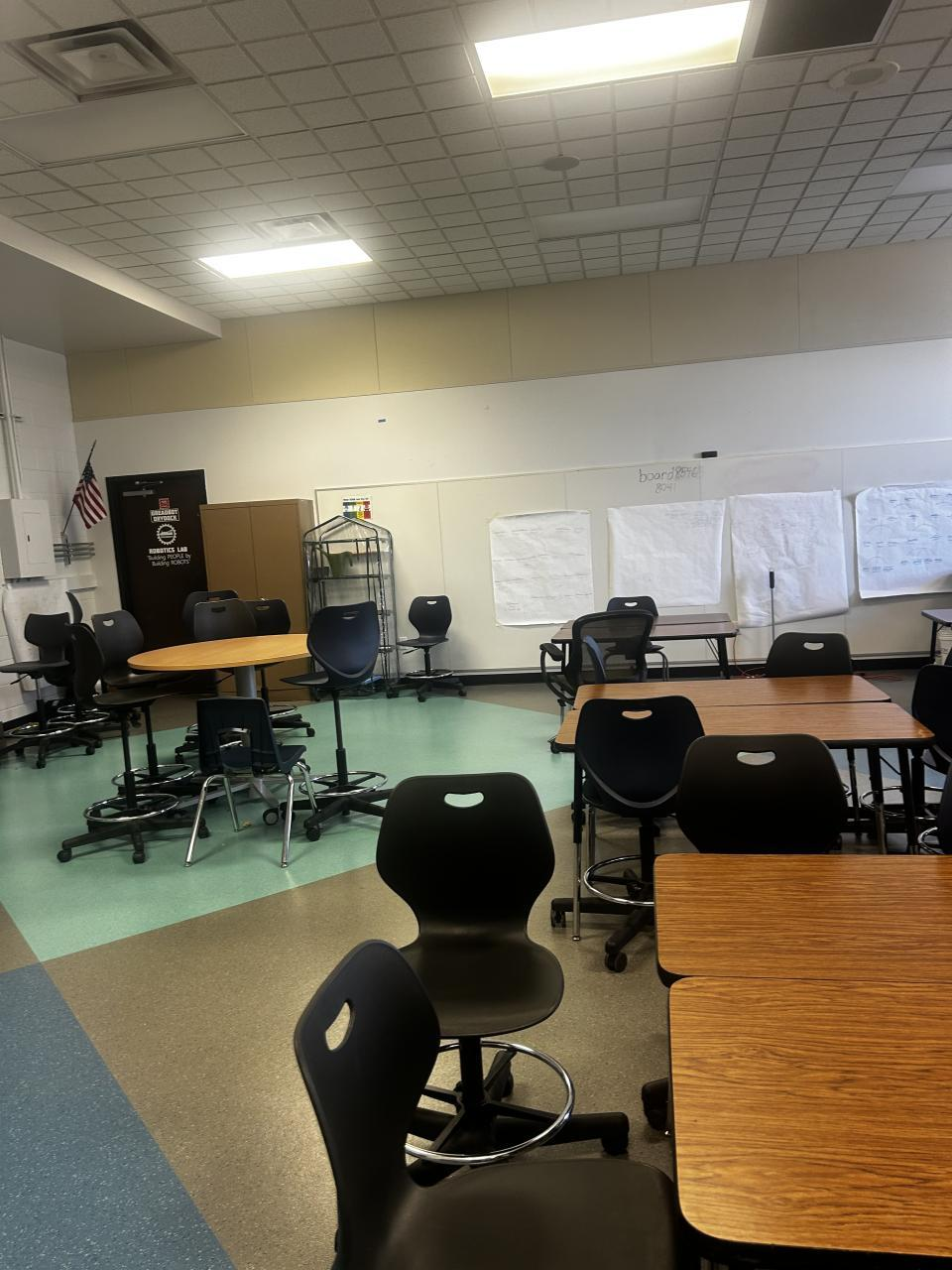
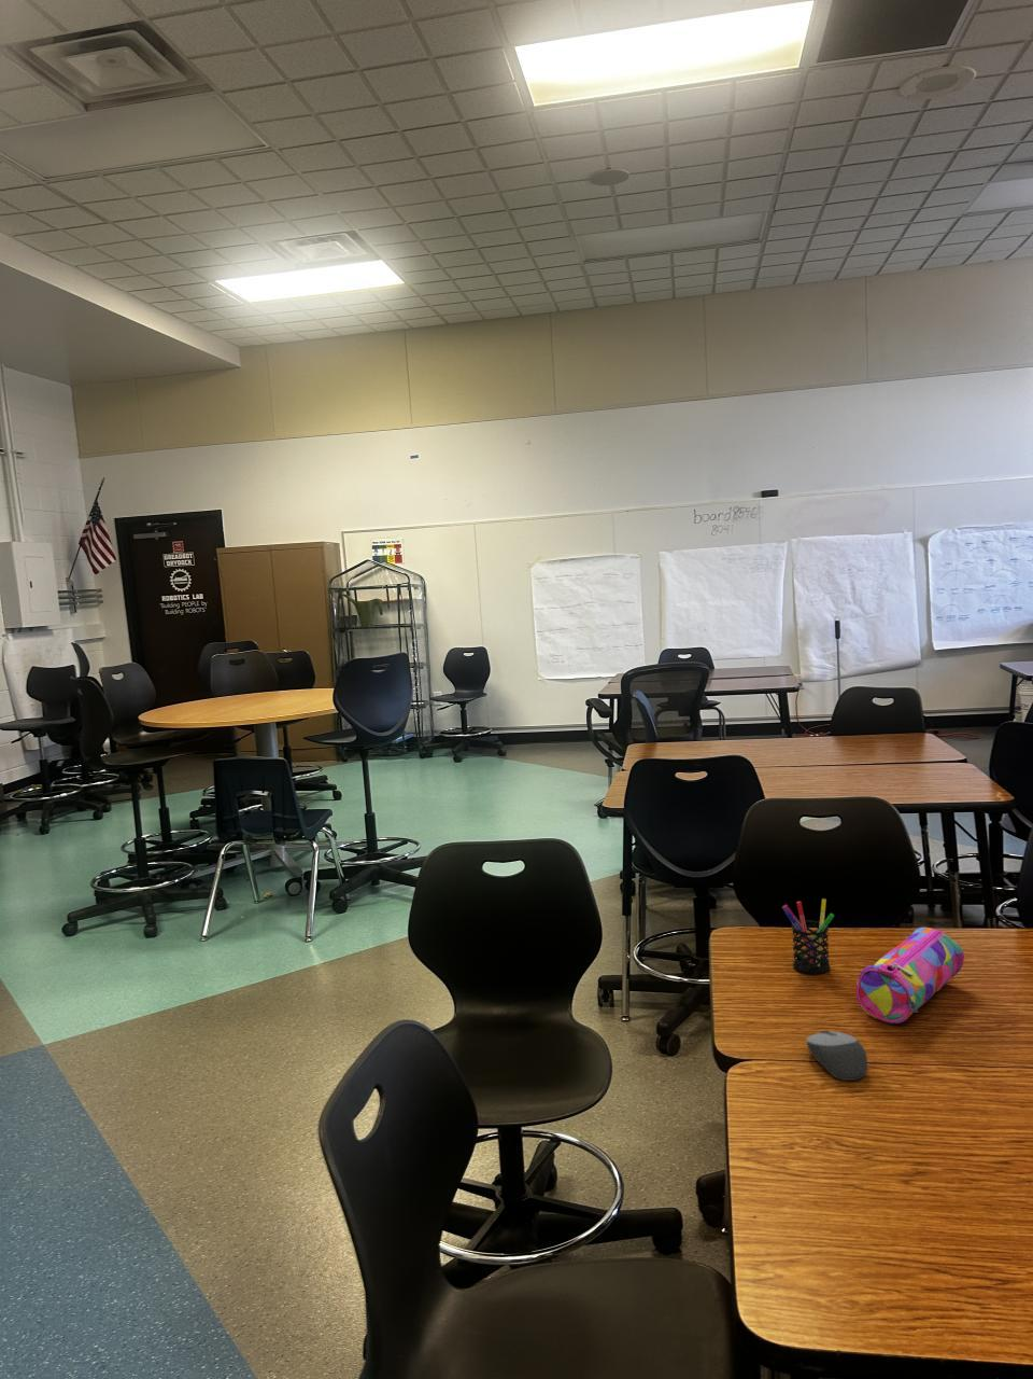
+ pencil case (910, 972)
+ pen holder (813, 933)
+ computer mouse (836, 1048)
